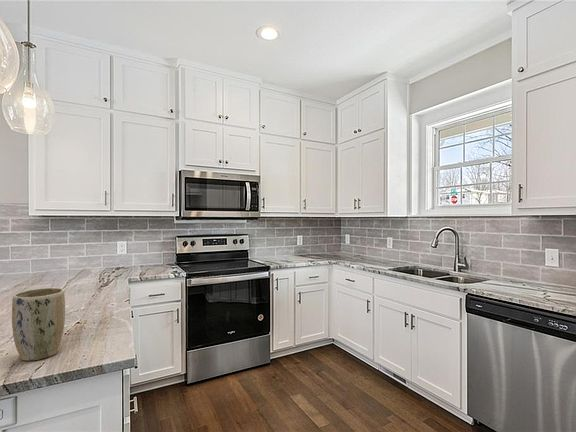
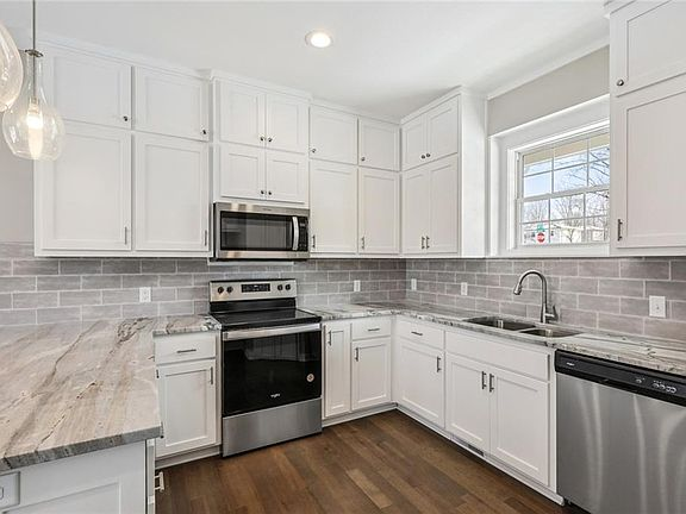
- plant pot (39, 323)
